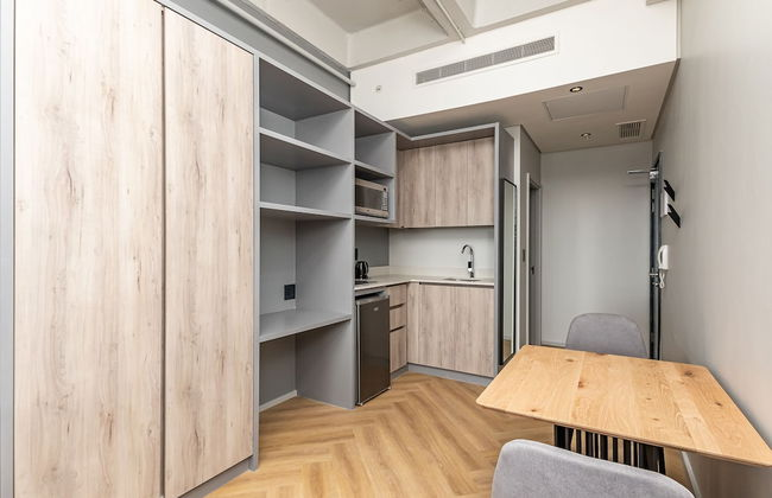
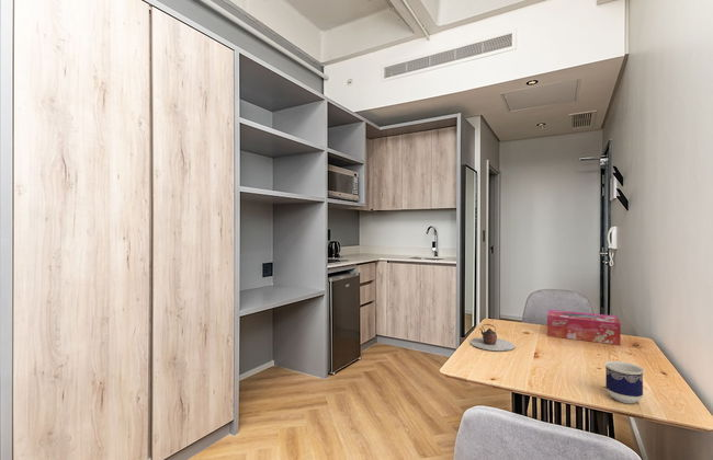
+ cup (623, 381)
+ tissue box (581, 325)
+ teapot (491, 334)
